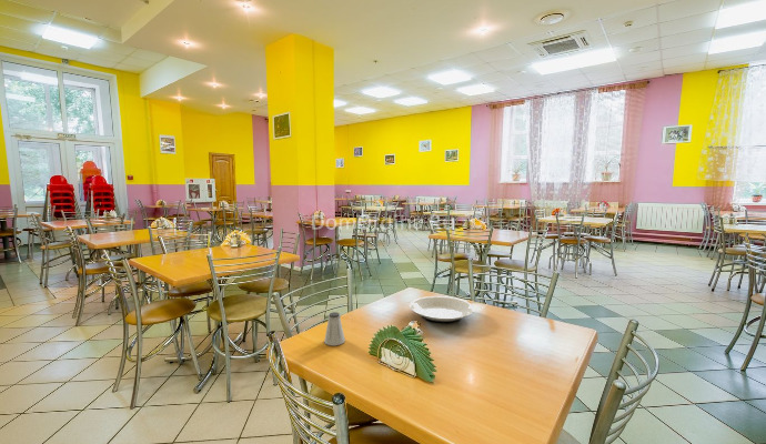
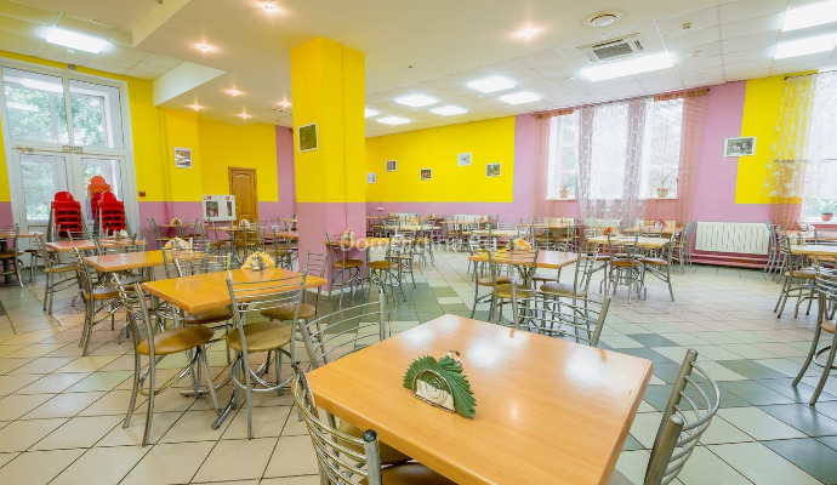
- plate (441, 311)
- saltshaker (334, 327)
